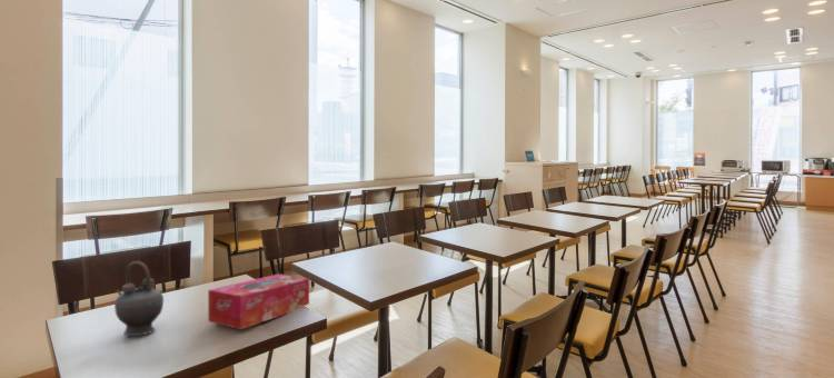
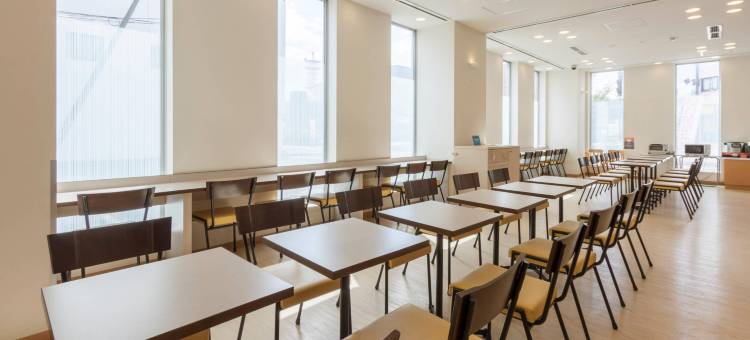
- teapot (136, 296)
- tissue box (261, 298)
